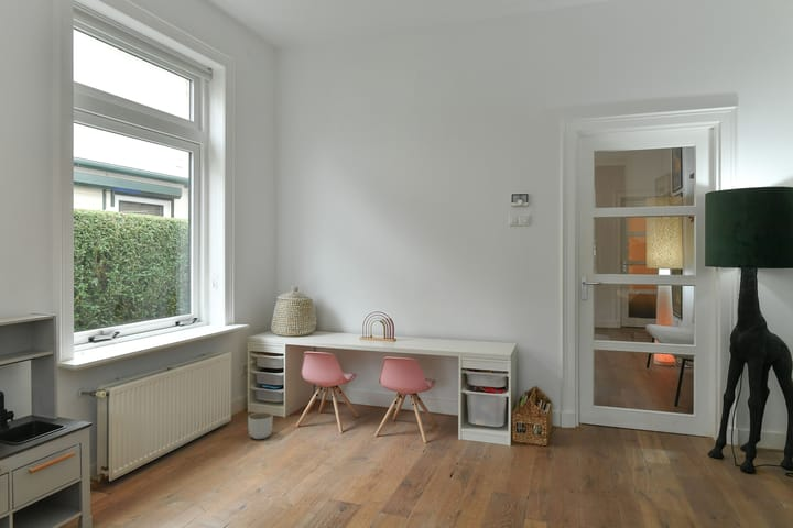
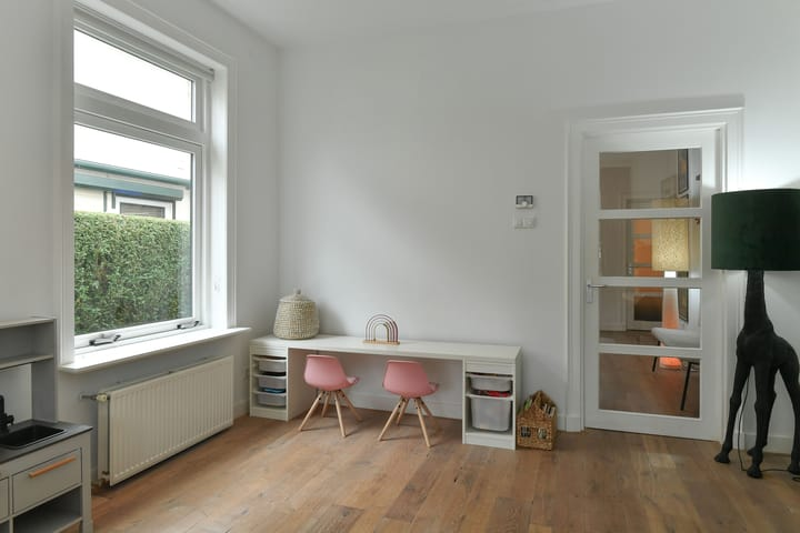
- planter (260, 426)
